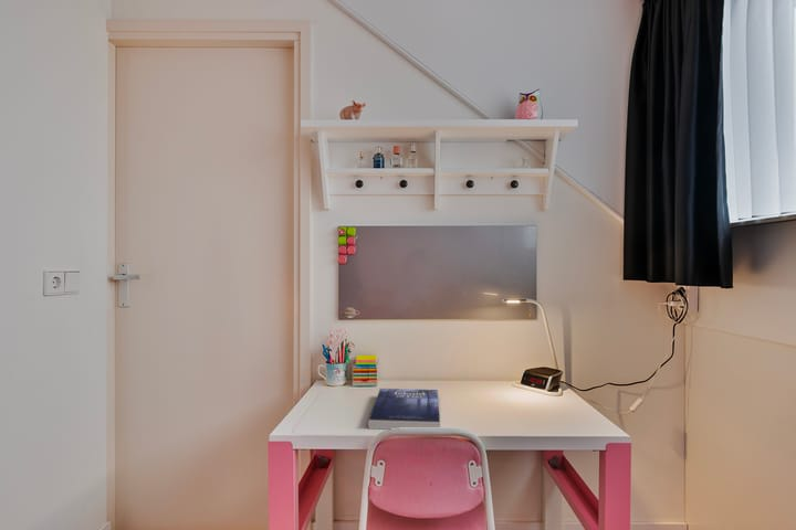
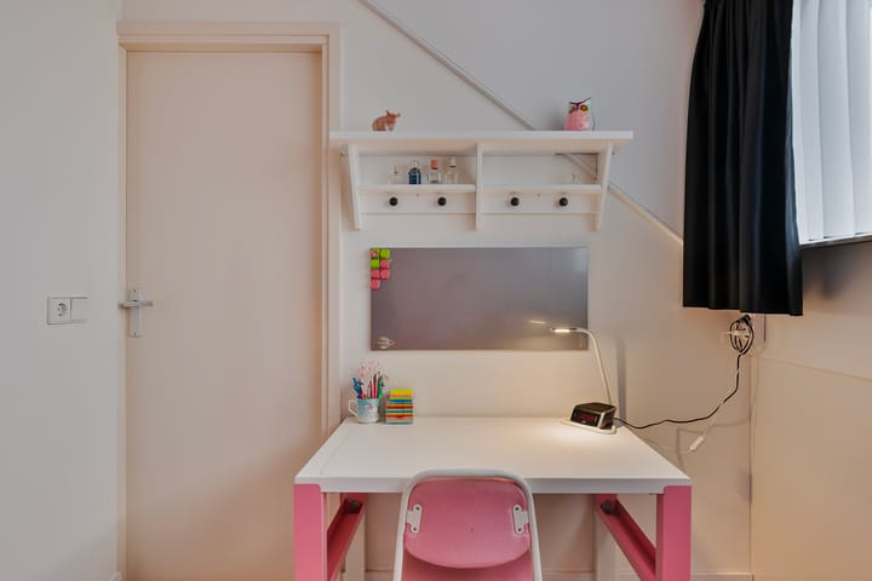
- book (406, 406)
